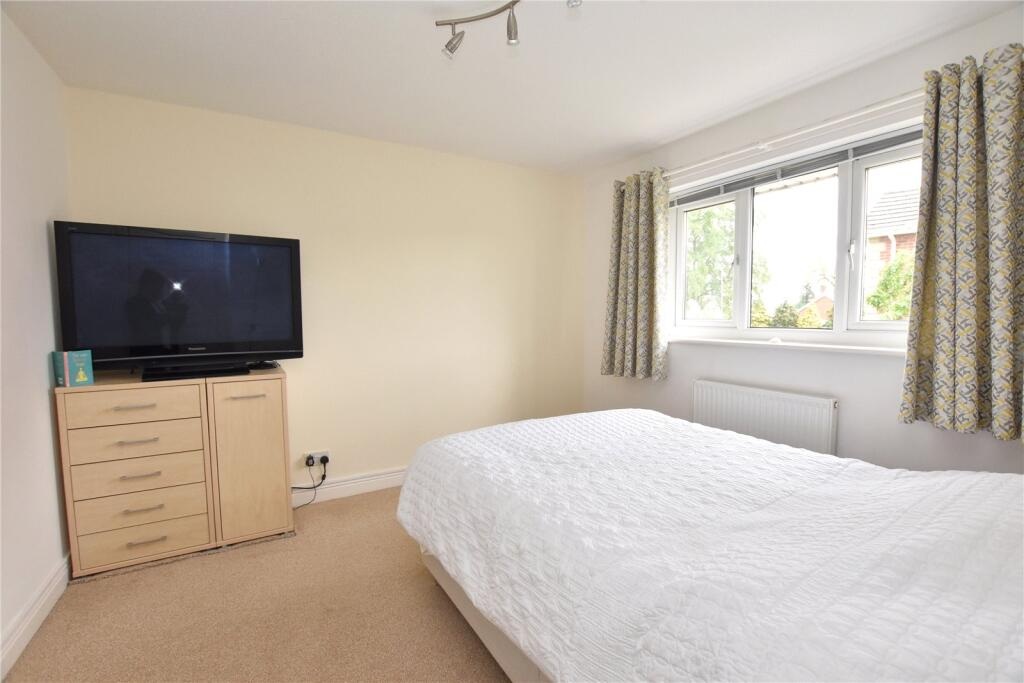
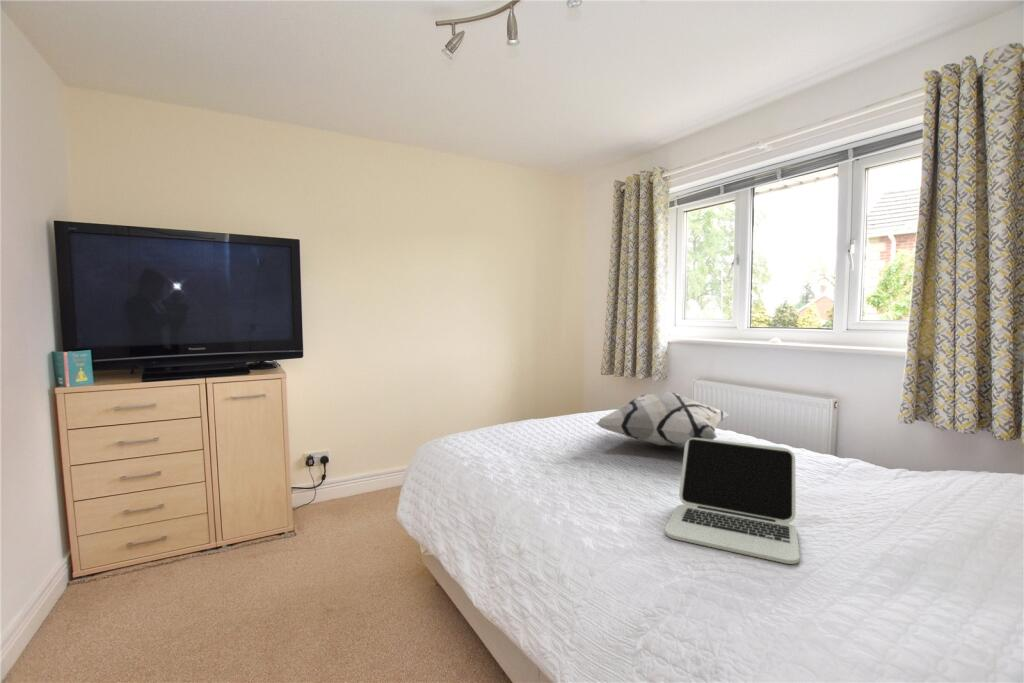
+ laptop (732, 490)
+ decorative pillow (664, 419)
